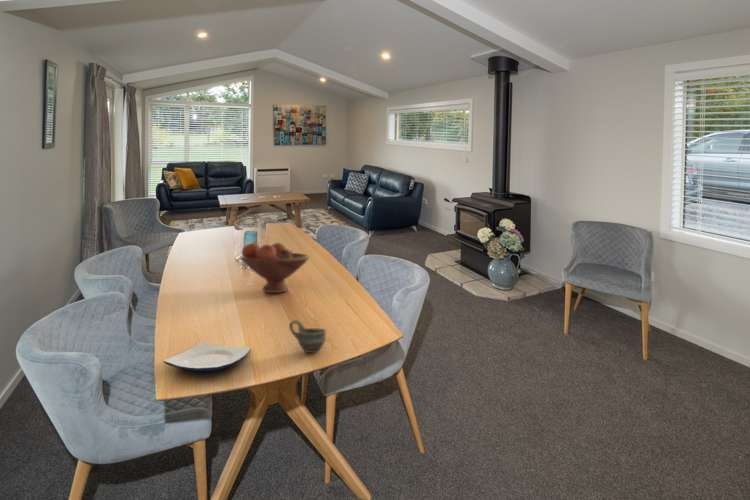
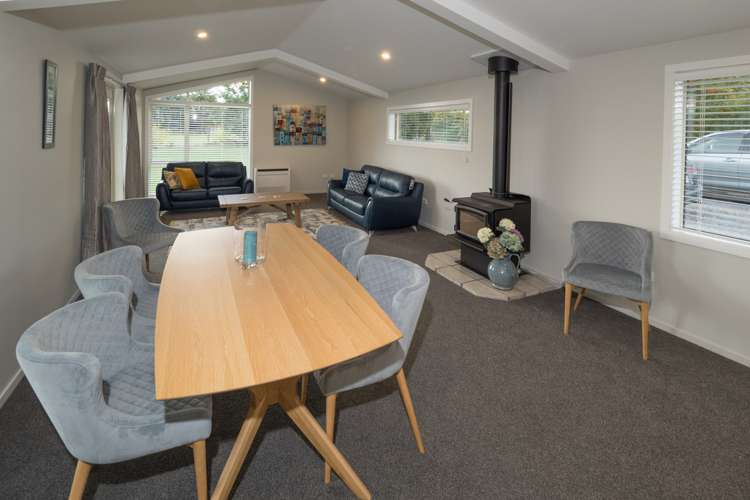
- fruit bowl (275, 266)
- plate (209, 358)
- cup (309, 336)
